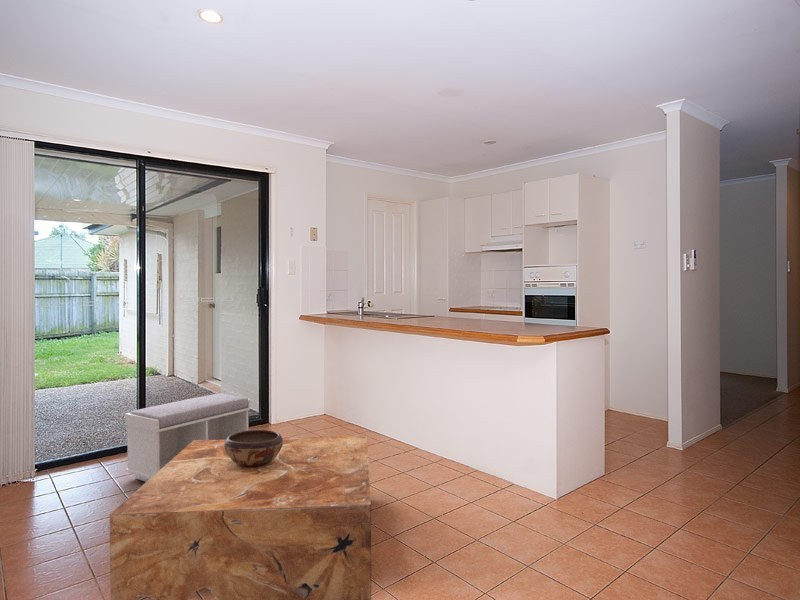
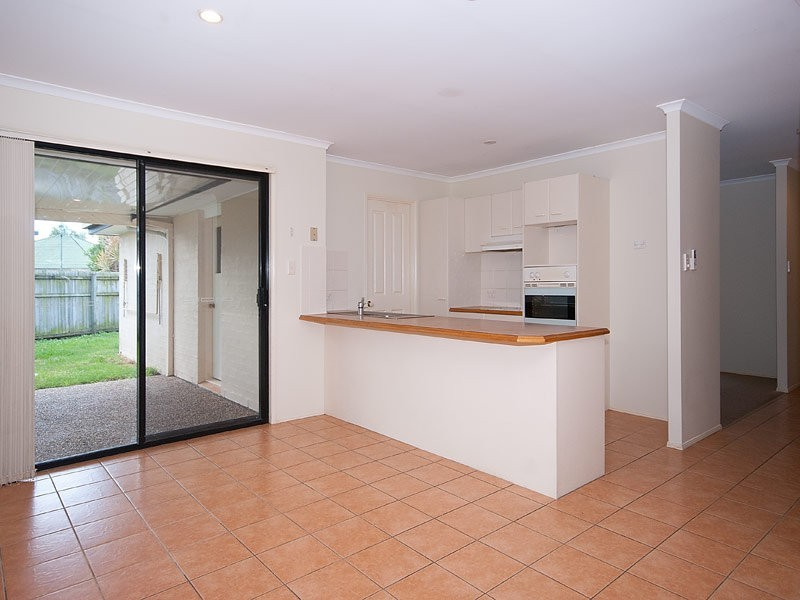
- coffee table (266, 505)
- bench (192, 435)
- decorative bowl (254, 448)
